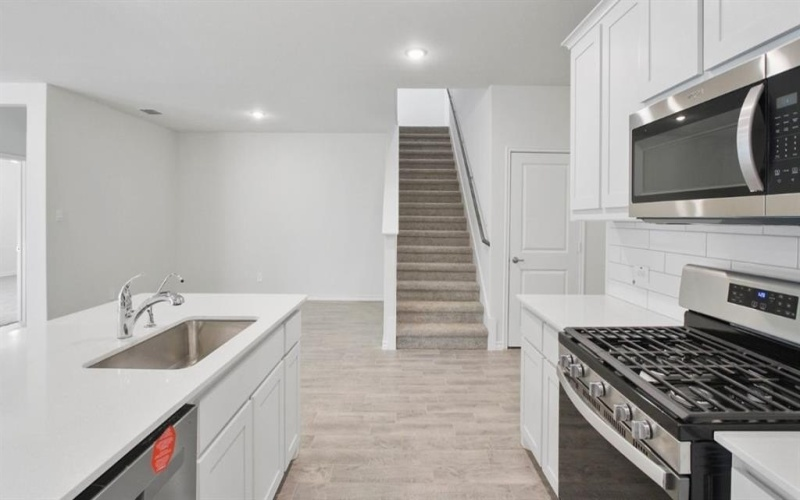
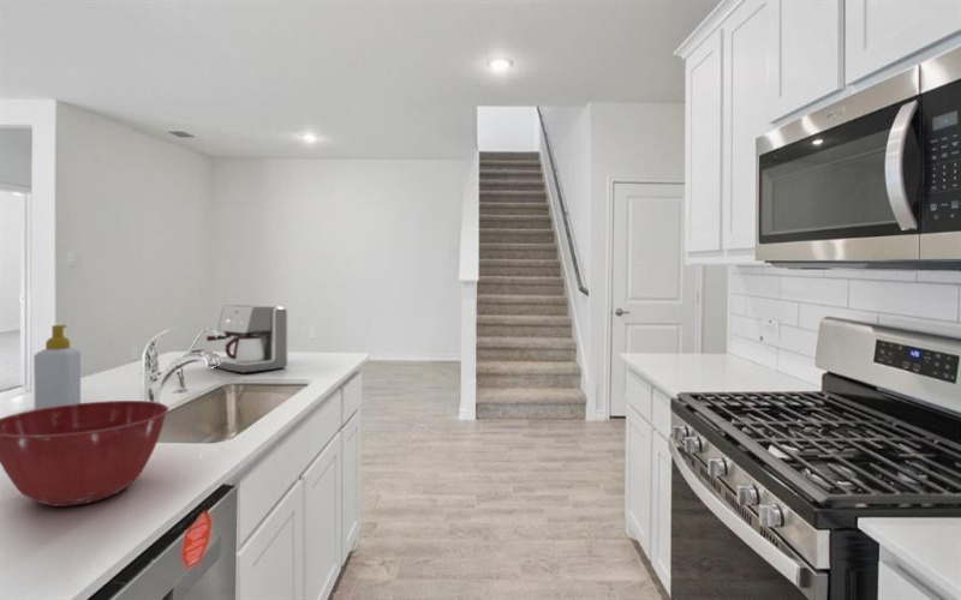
+ soap bottle (58, 366)
+ mixing bowl (84, 454)
+ coffee maker (250, 336)
